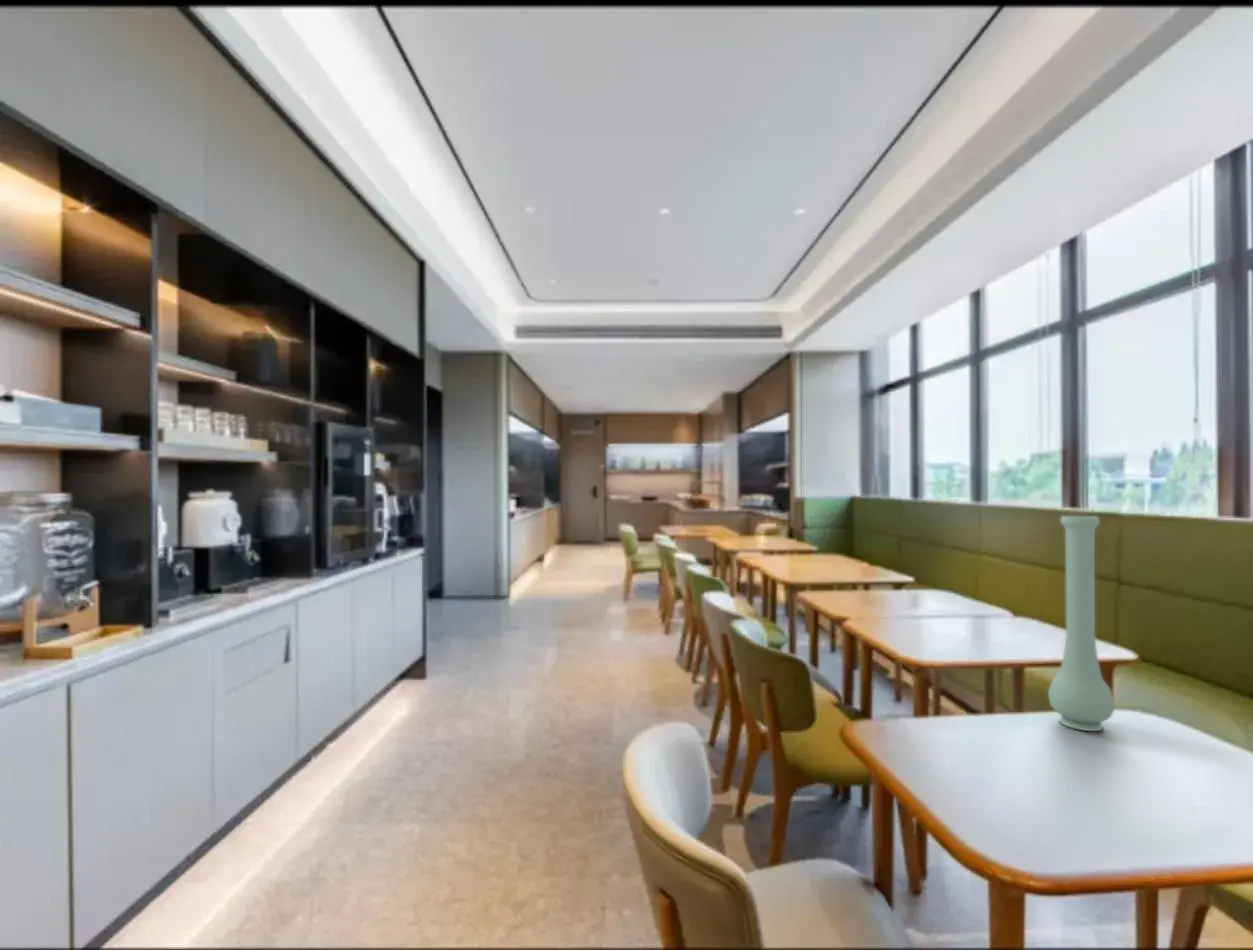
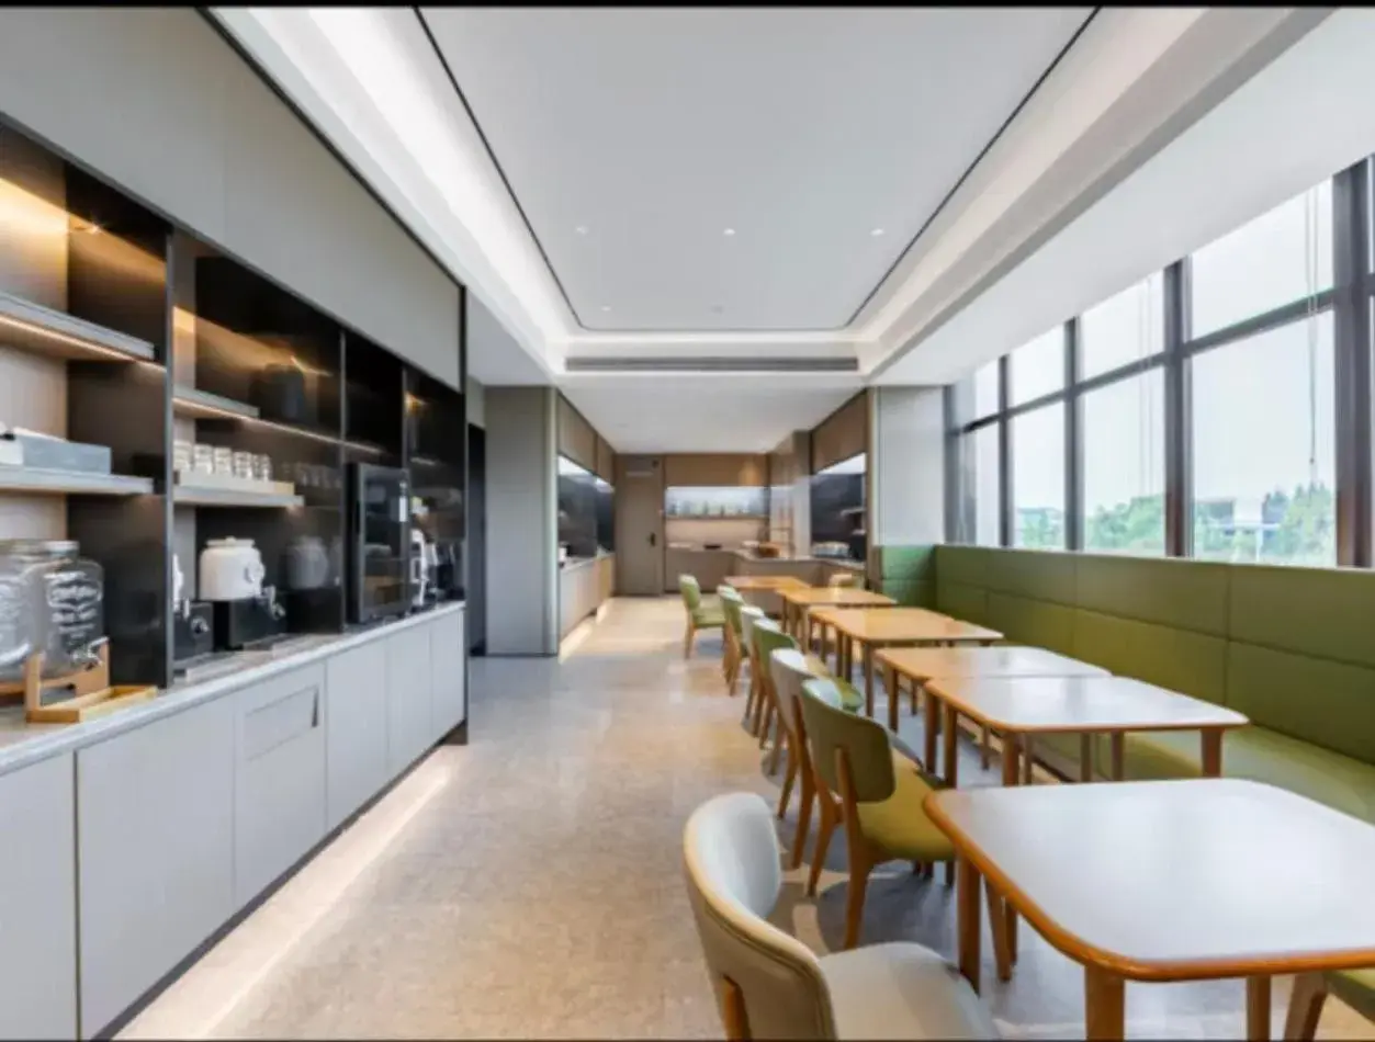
- vase (1079, 619)
